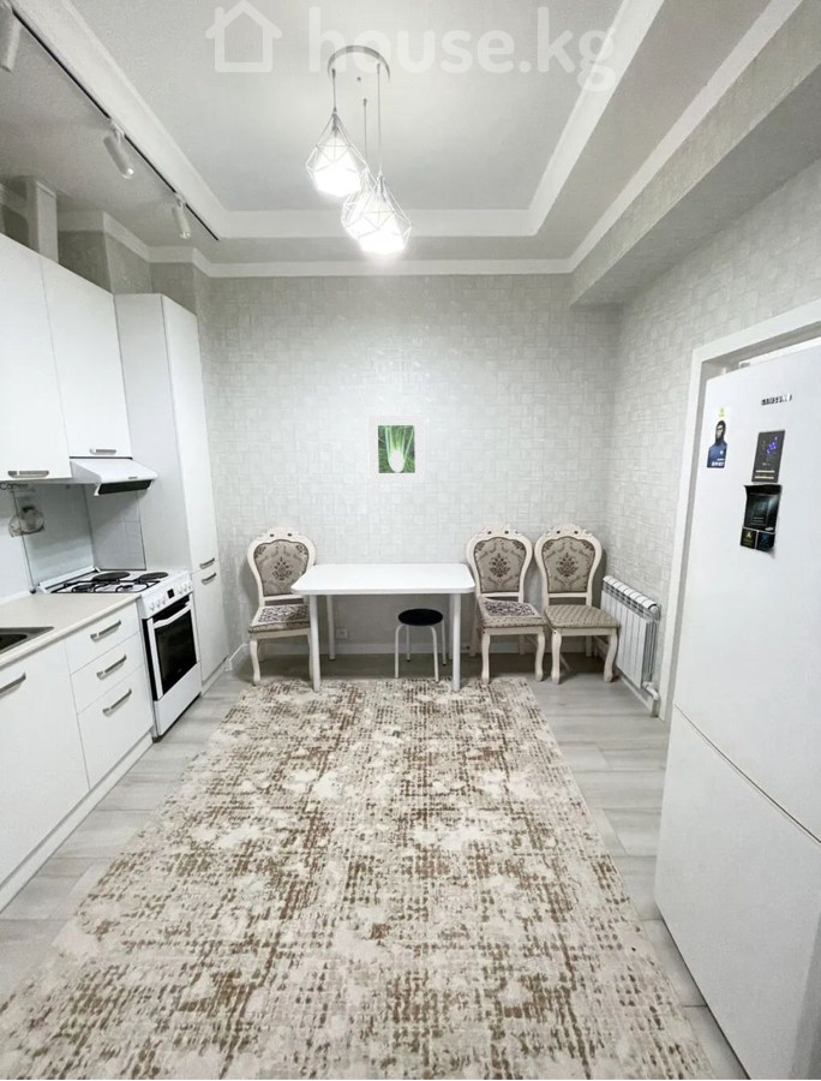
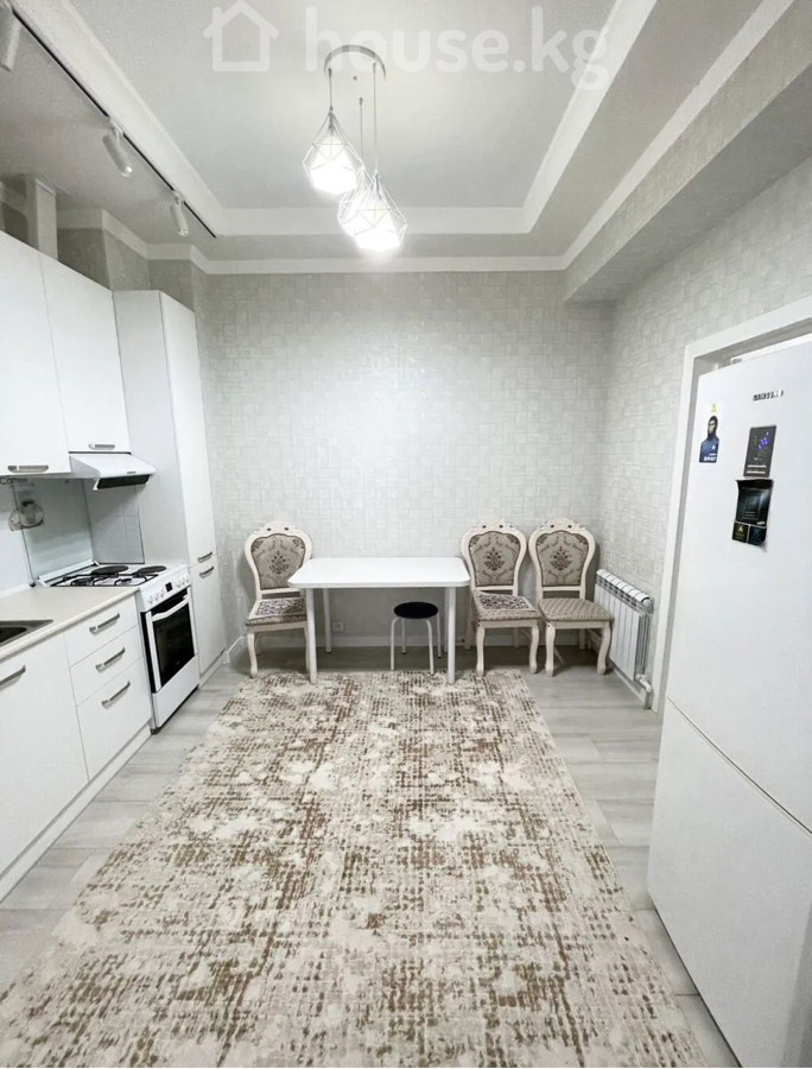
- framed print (396, 449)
